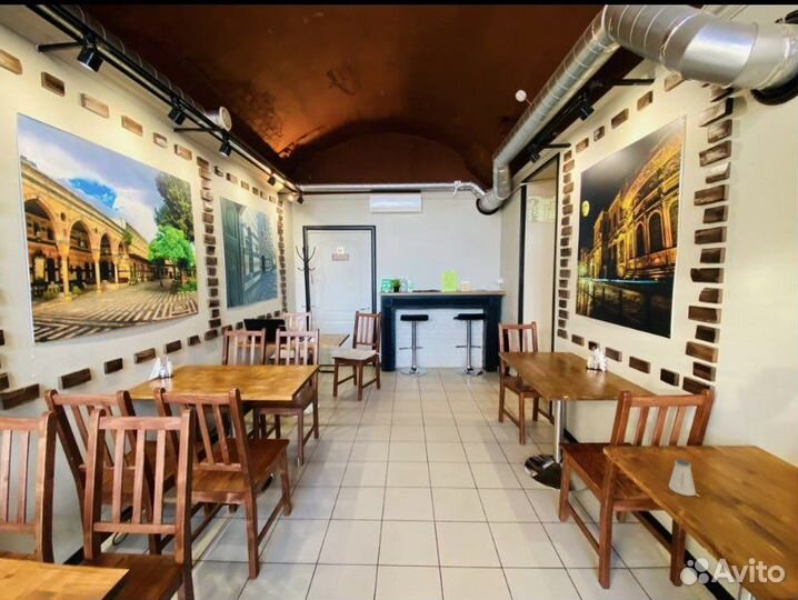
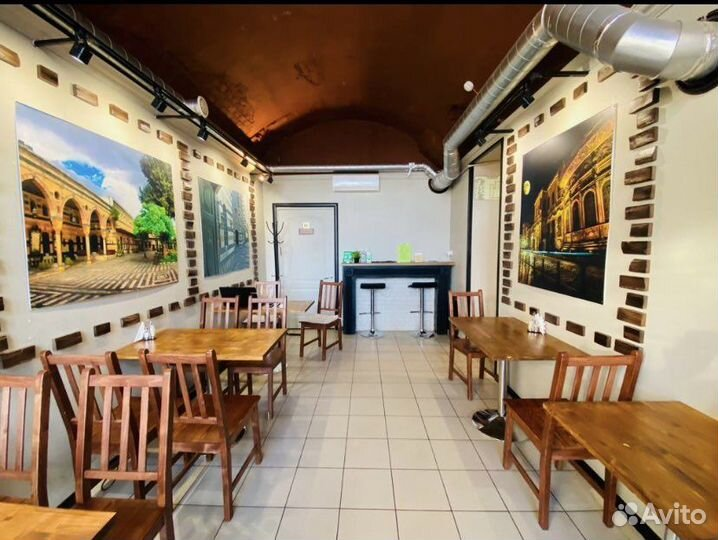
- saltshaker (681, 474)
